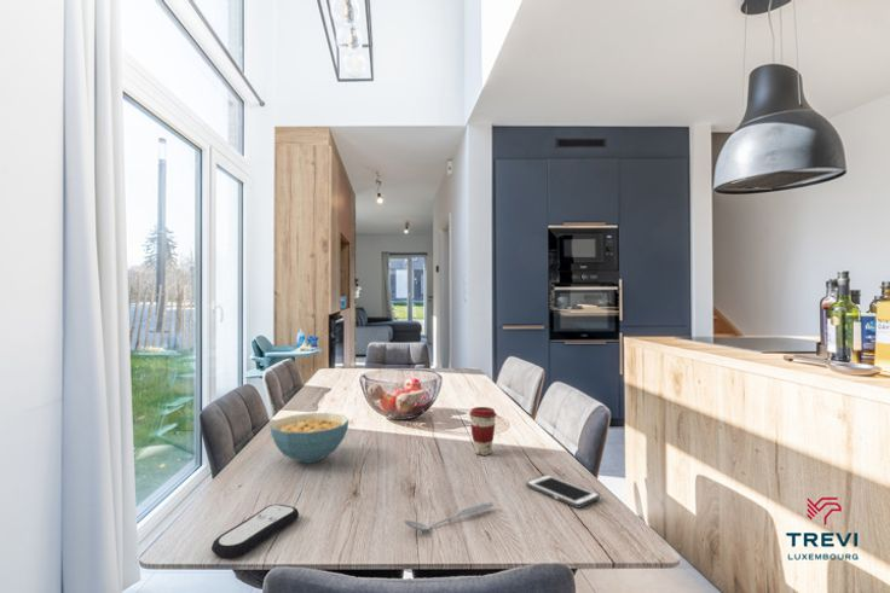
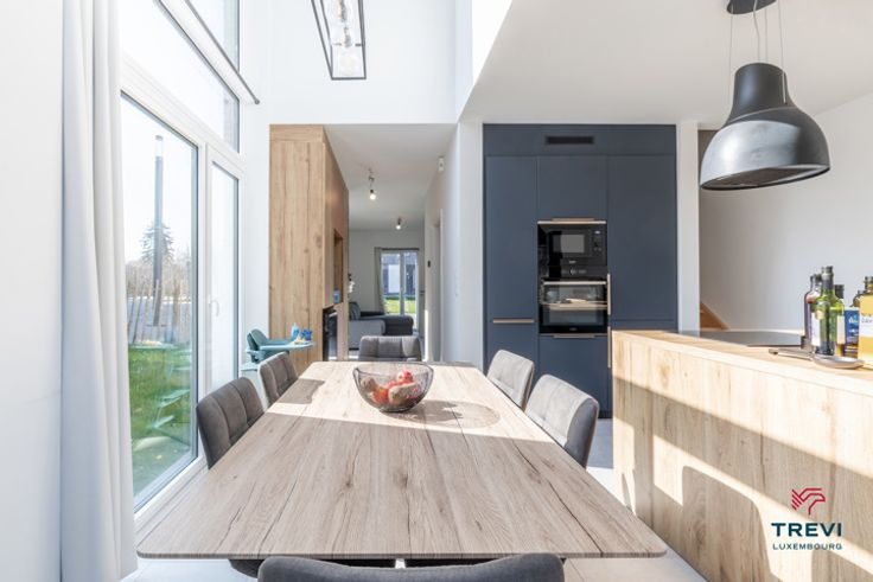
- cell phone (561, 489)
- remote control (256, 528)
- coffee cup (482, 430)
- spoon (452, 516)
- cereal bowl (310, 440)
